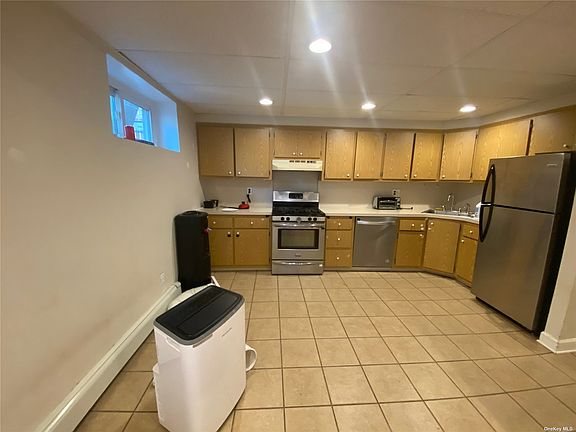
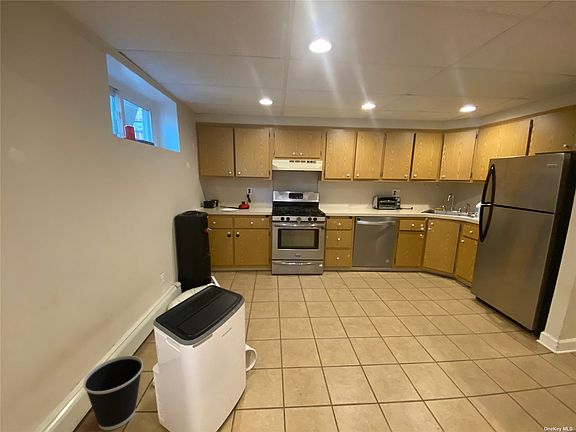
+ wastebasket (116, 393)
